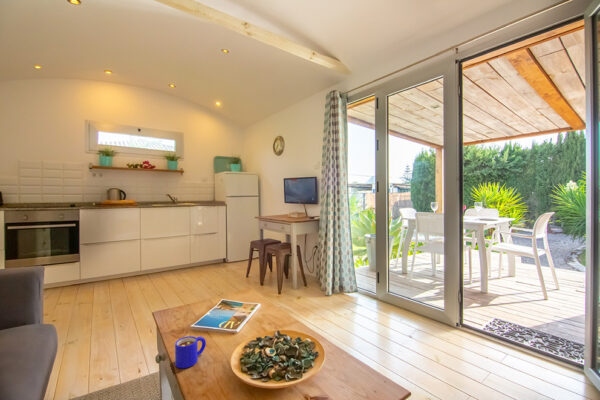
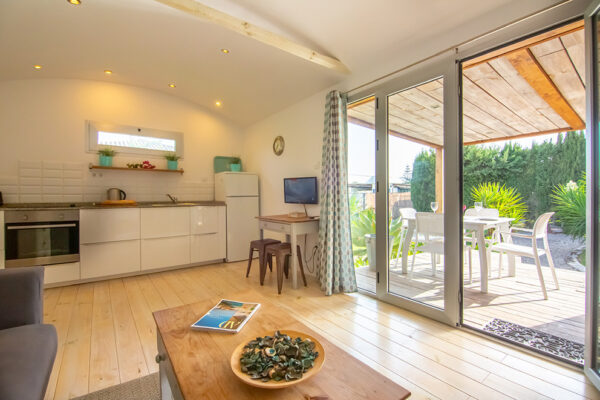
- mug (191, 349)
